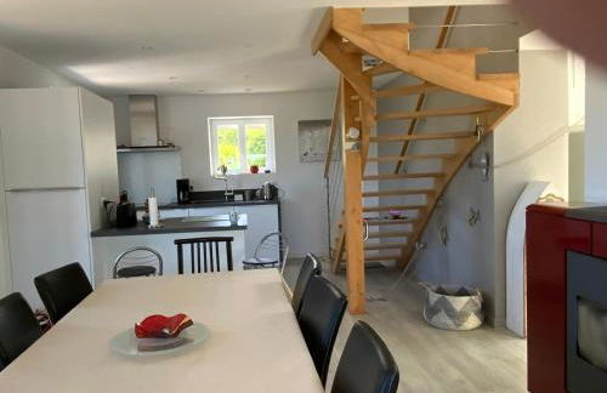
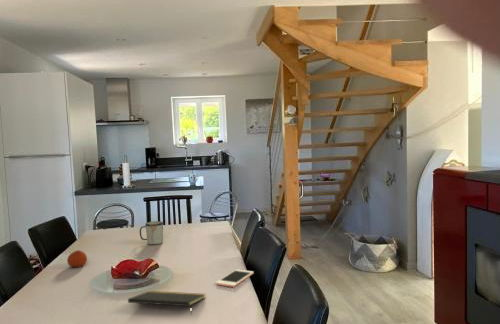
+ fruit (76, 258)
+ notepad (168, 298)
+ mug (152, 232)
+ cell phone (235, 277)
